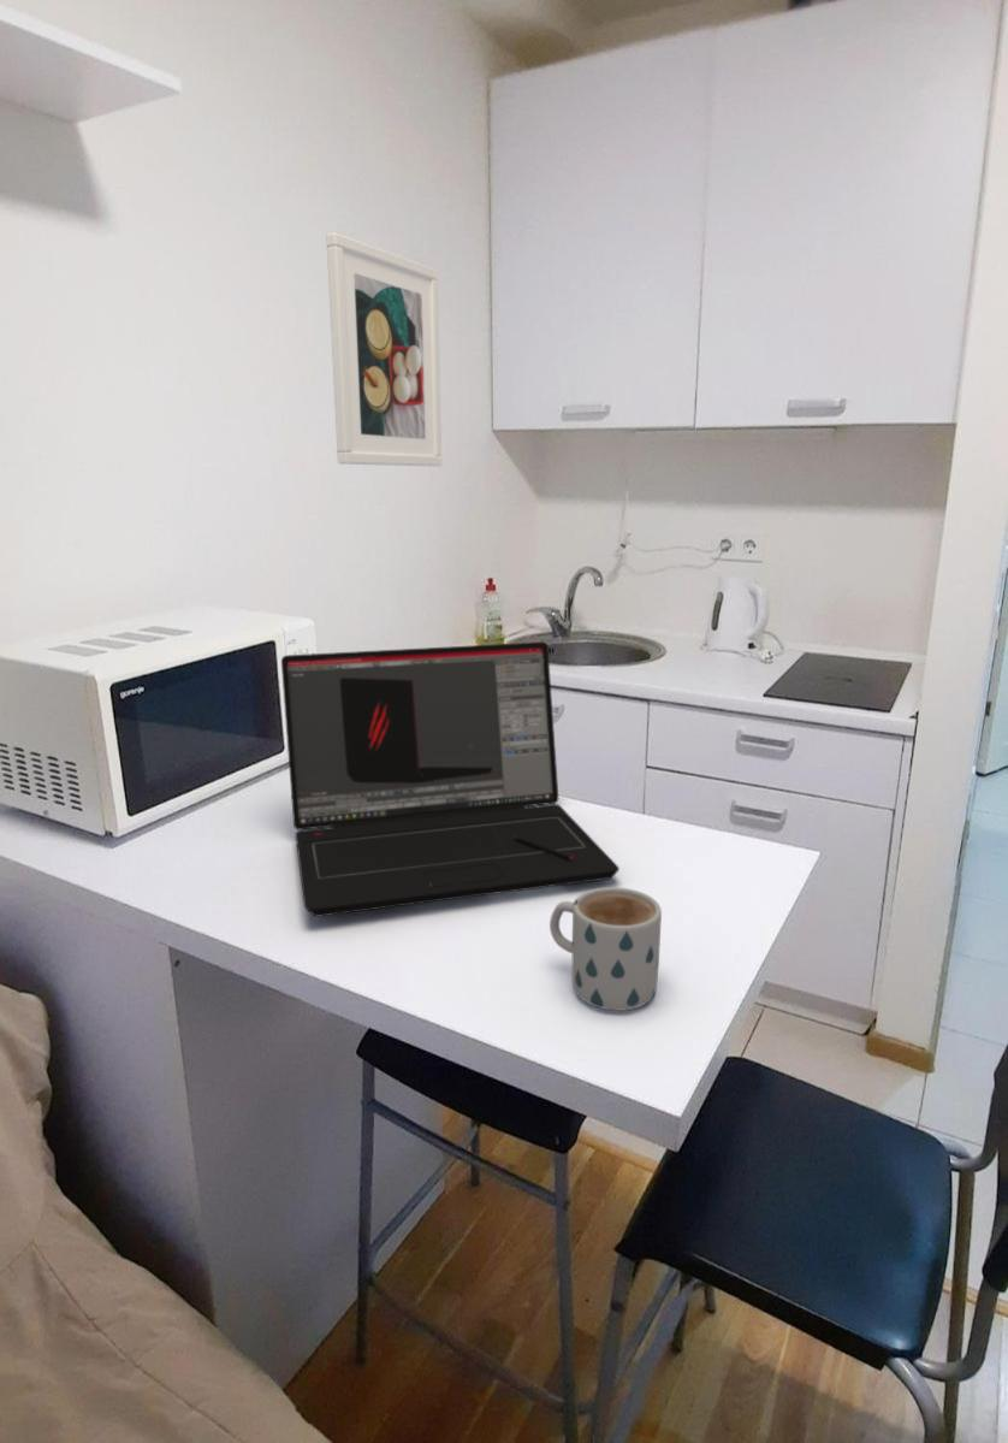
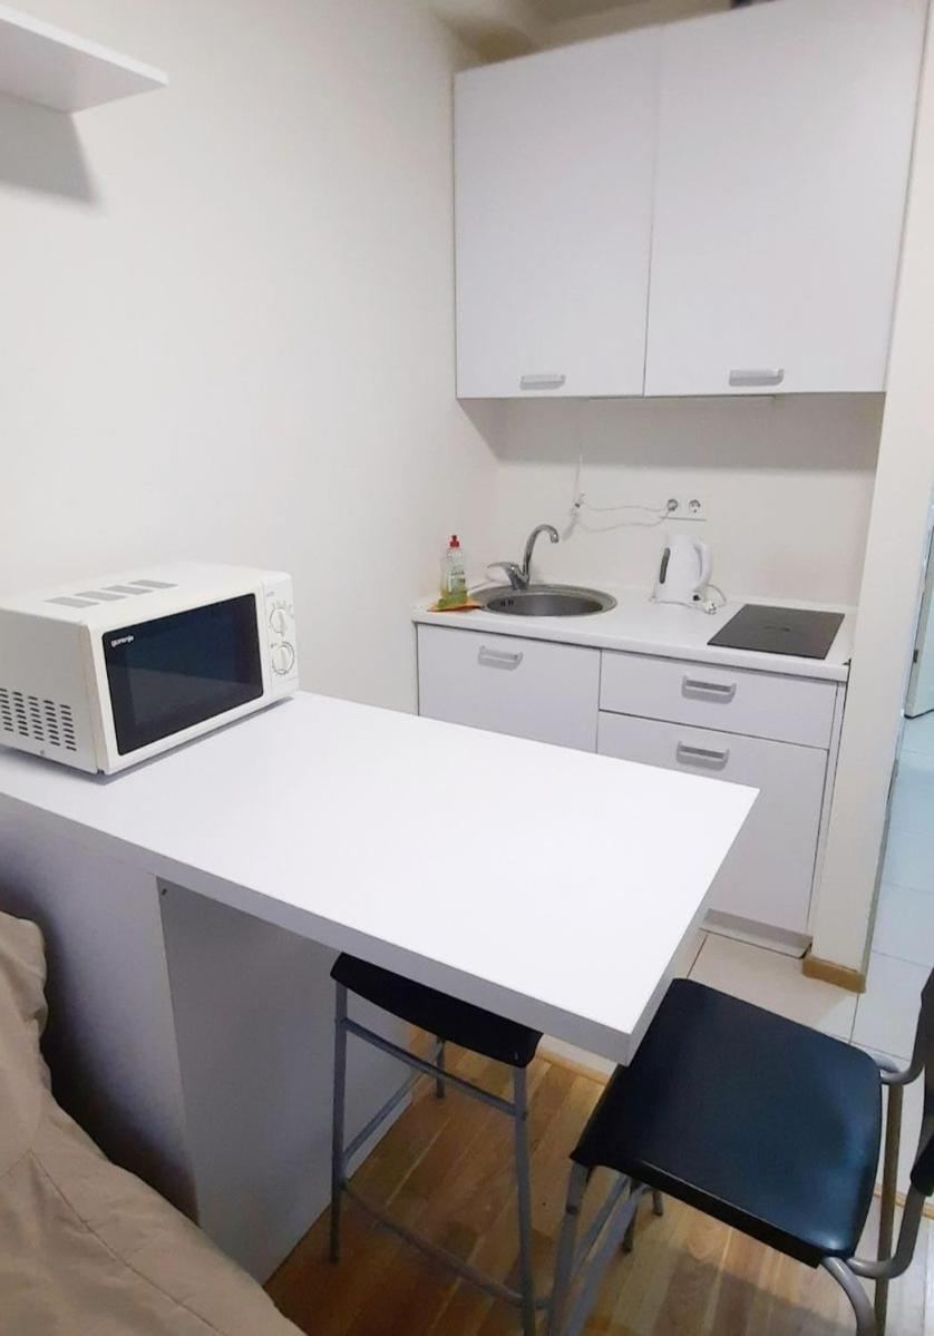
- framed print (390, 362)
- laptop (441, 762)
- mug (600, 942)
